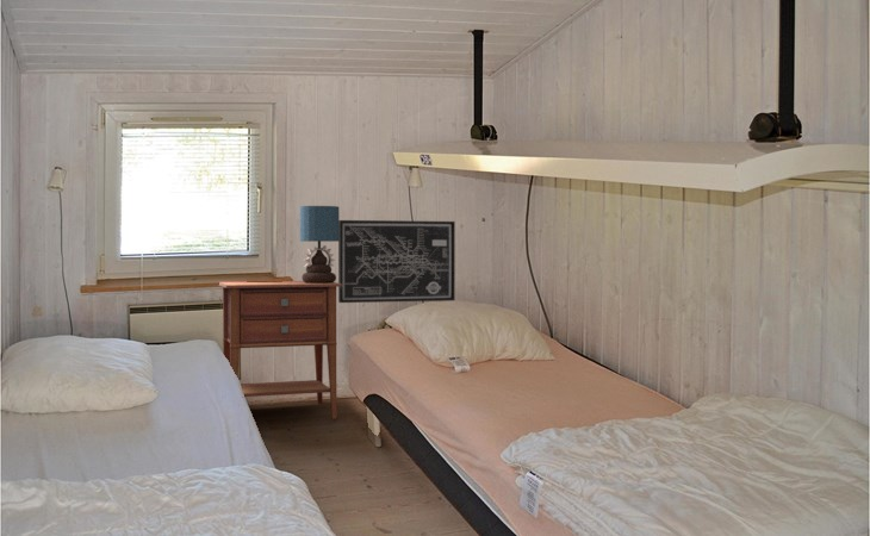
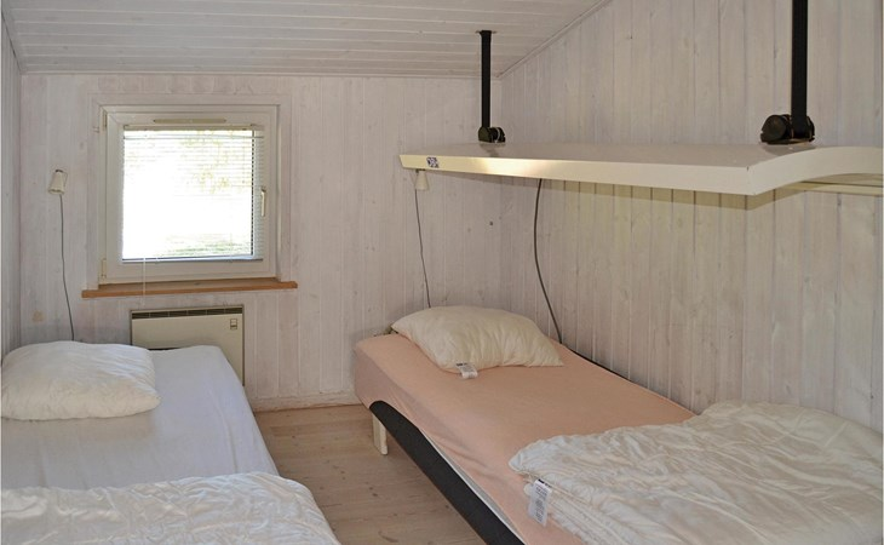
- table lamp (319, 244)
- nightstand (278, 345)
- wall art (397, 261)
